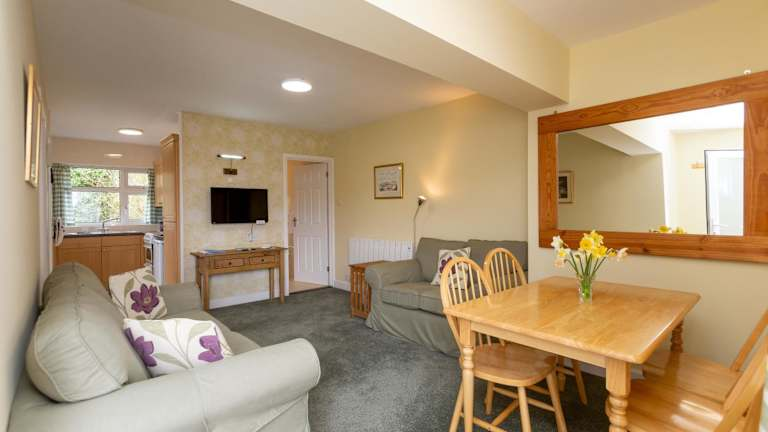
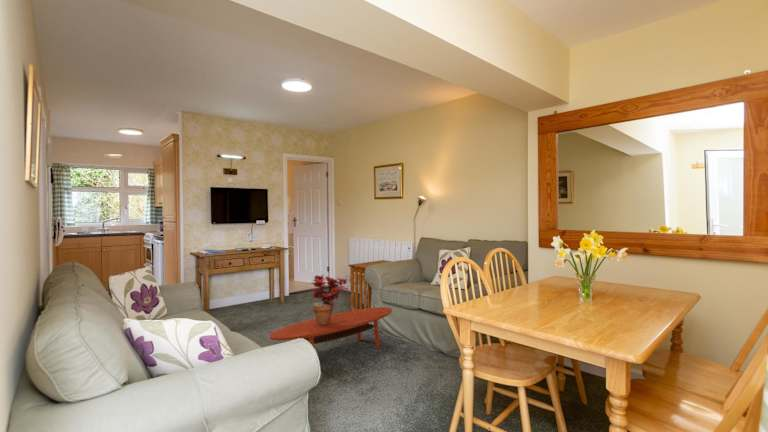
+ coffee table (337, 336)
+ potted plant (326, 298)
